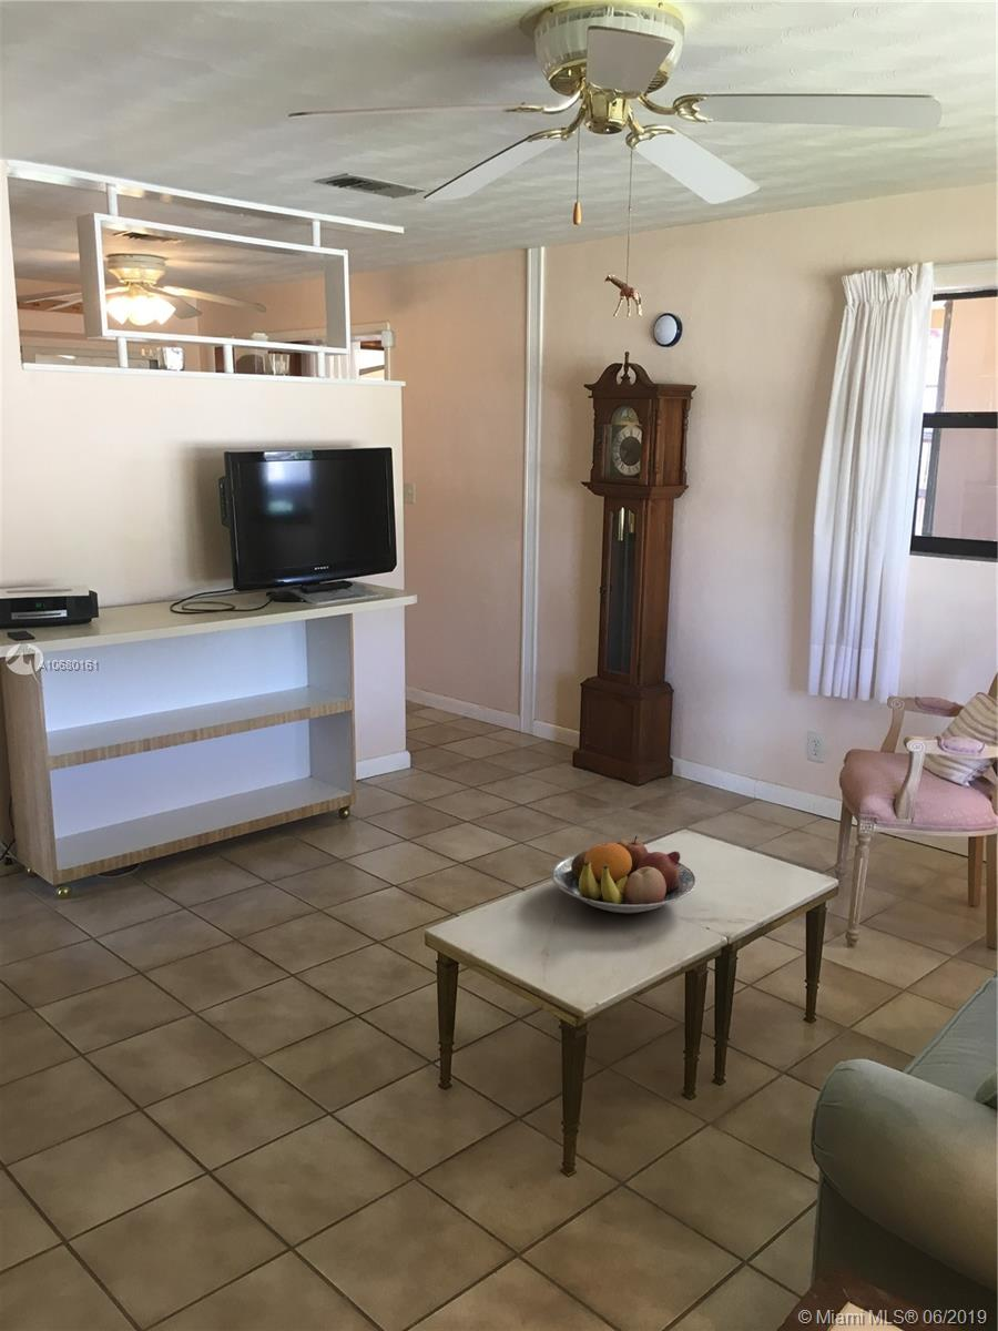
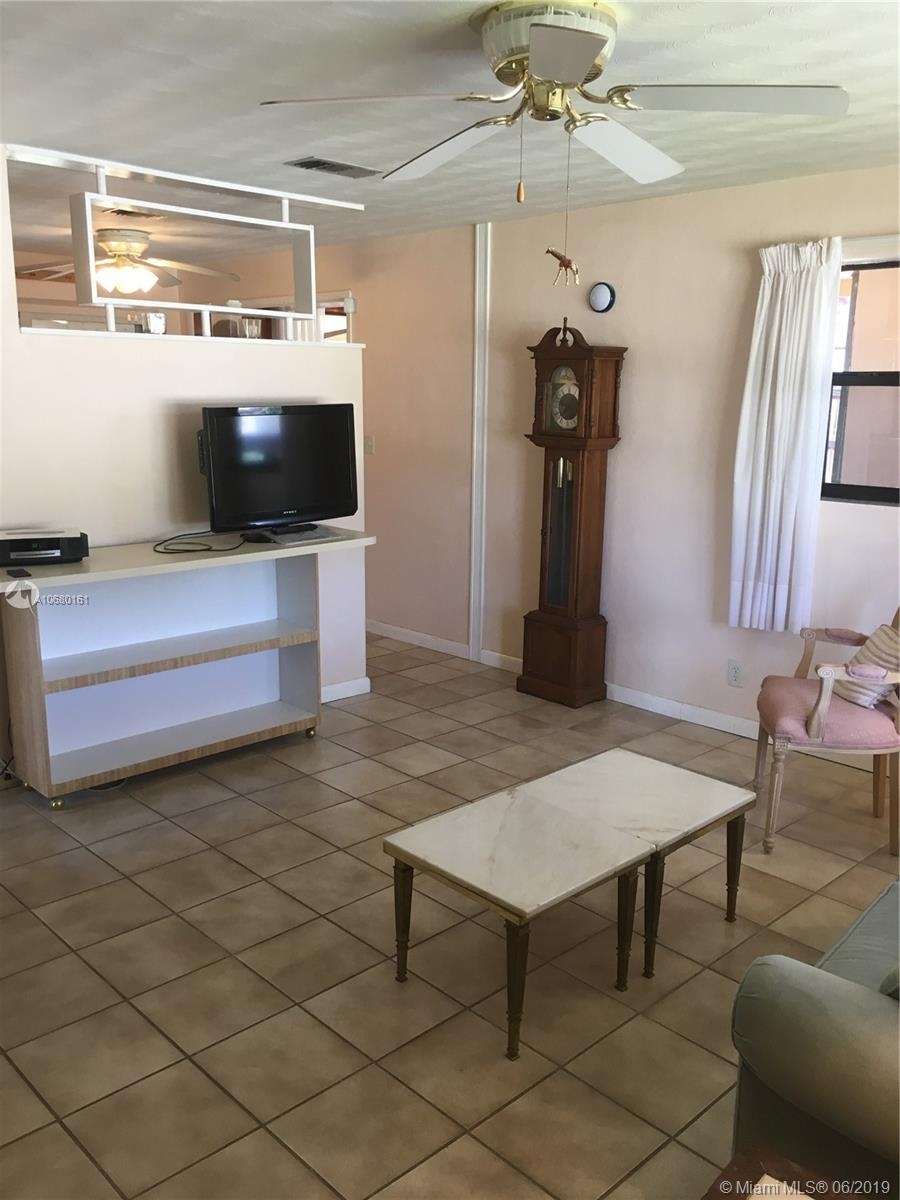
- fruit bowl (623, 870)
